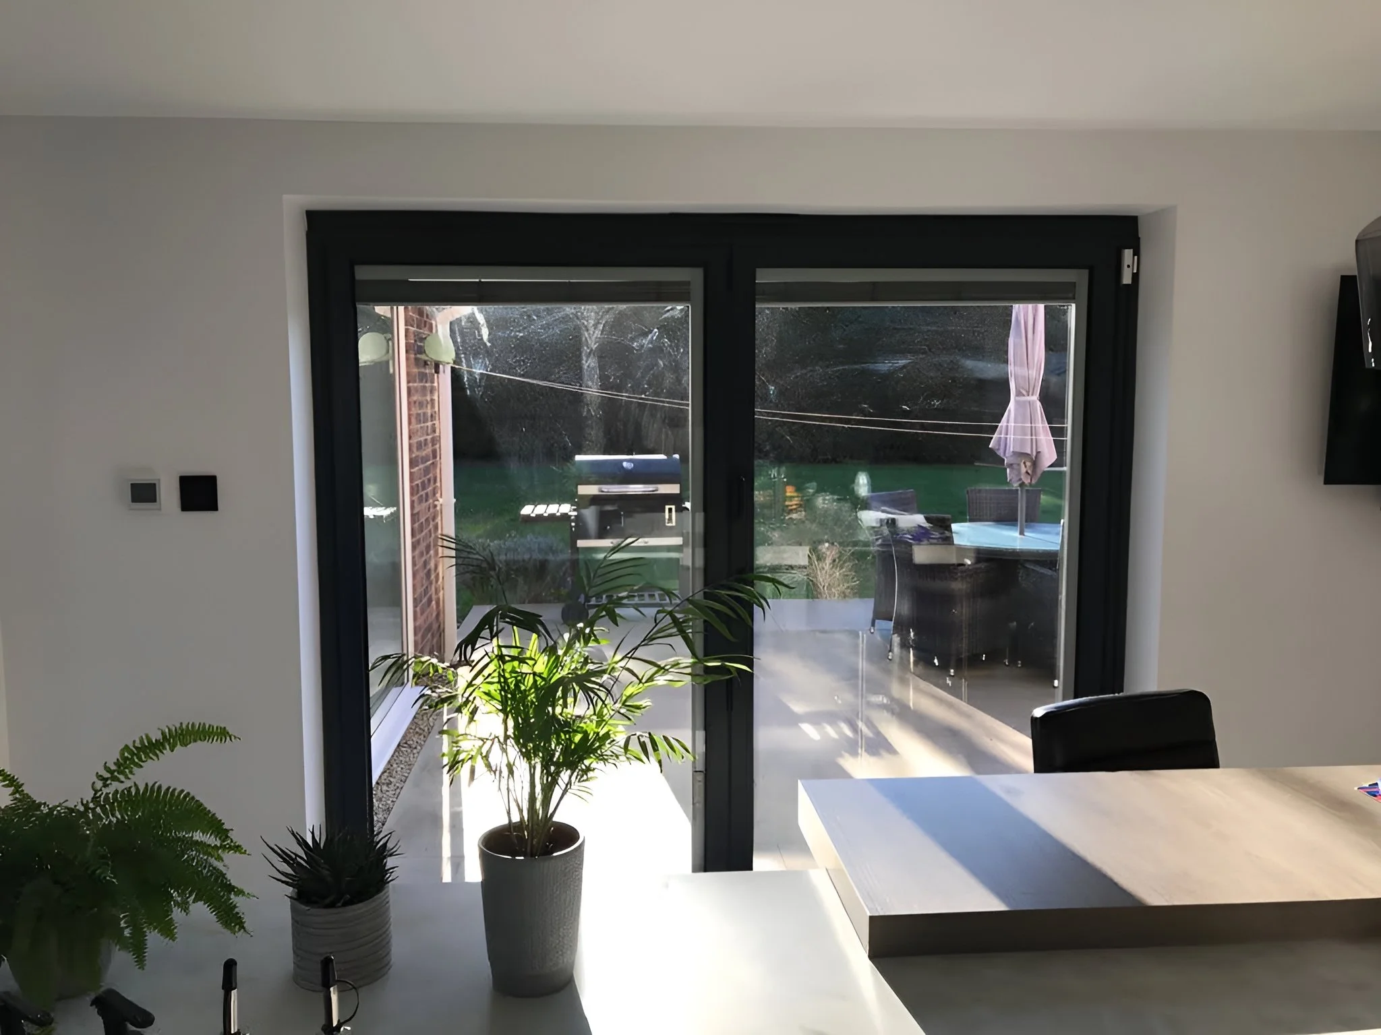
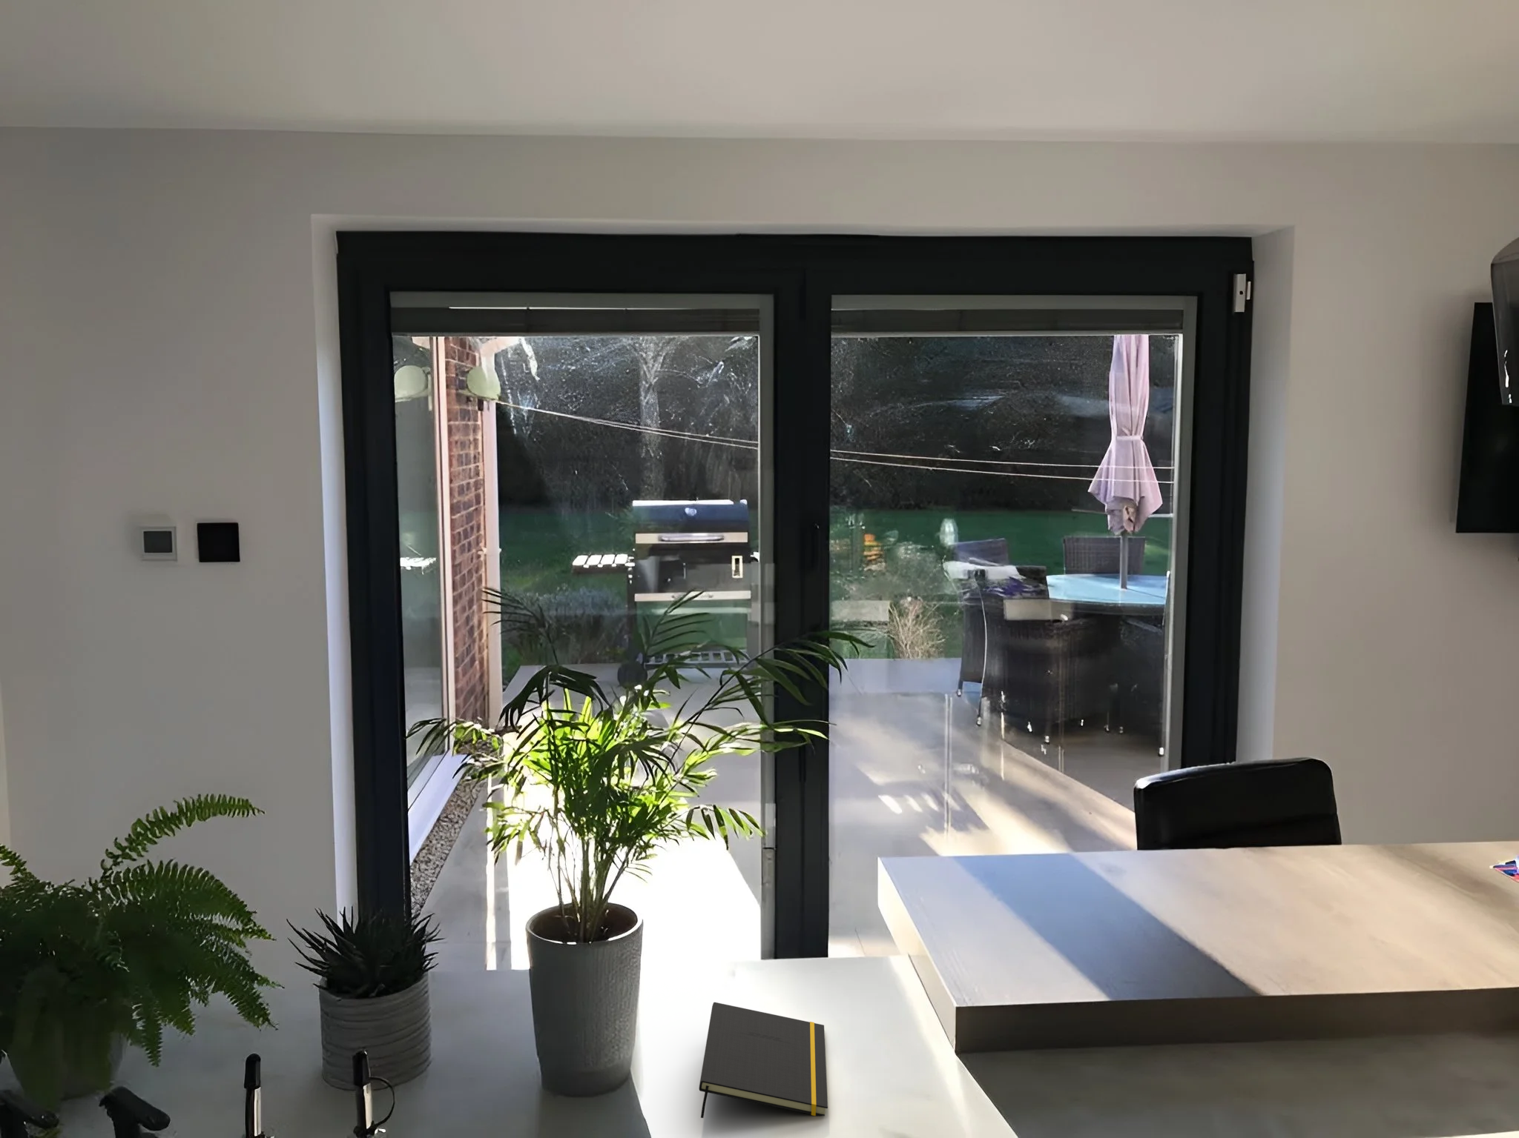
+ notepad (765, 1056)
